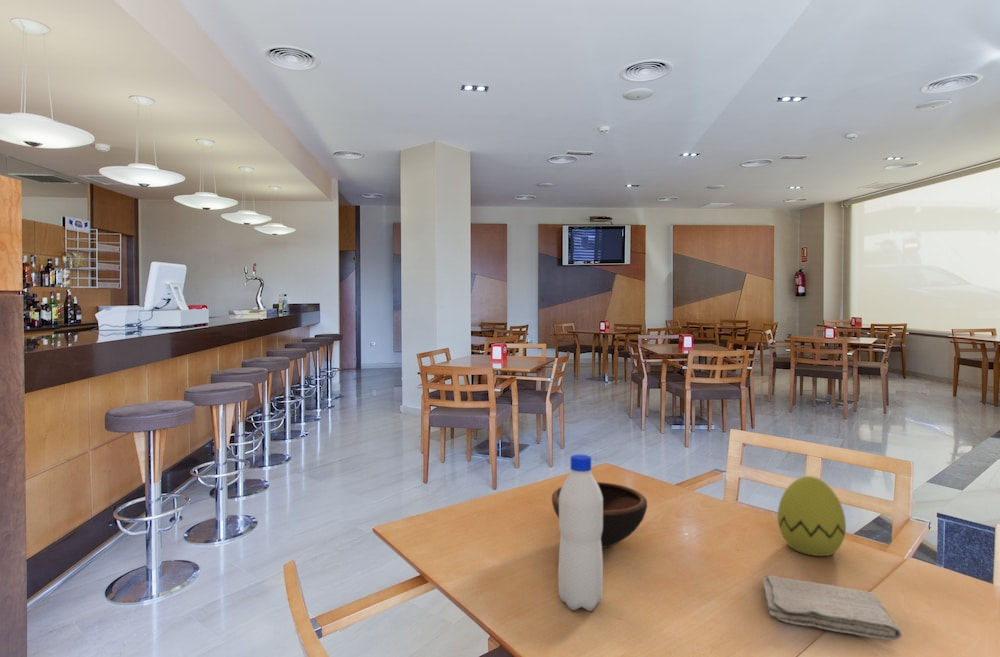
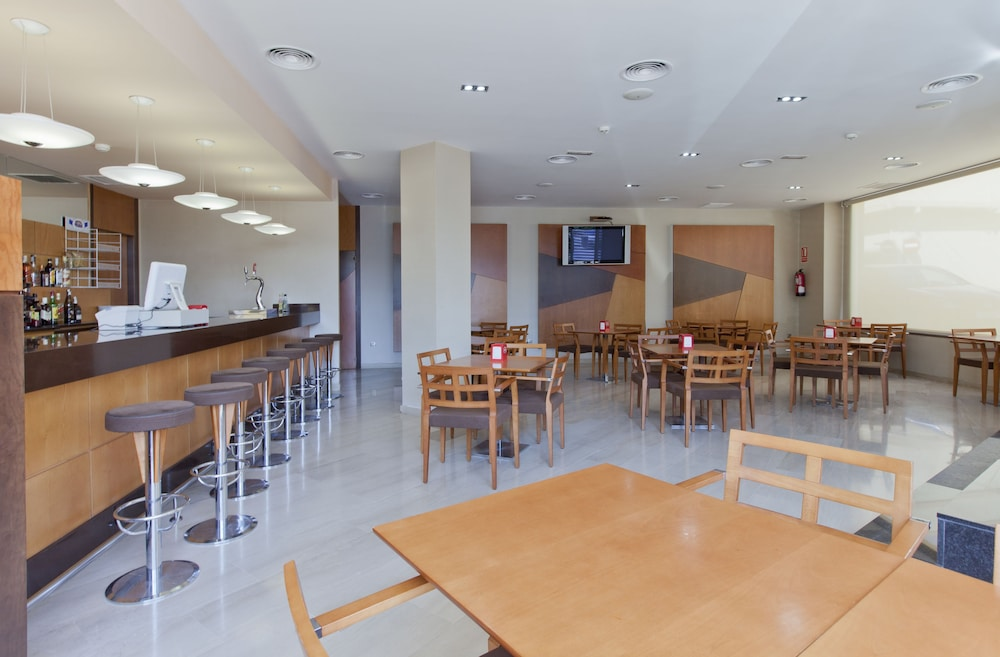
- washcloth (824, 604)
- water bottle (580, 529)
- decorative egg (810, 512)
- bowl (603, 518)
